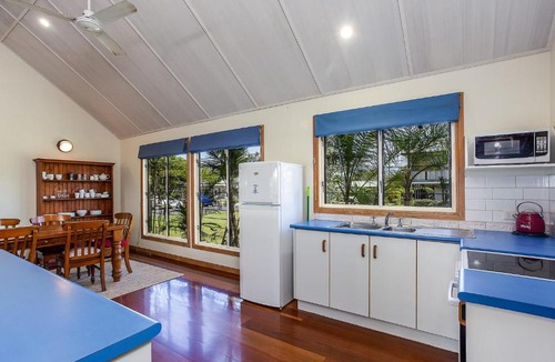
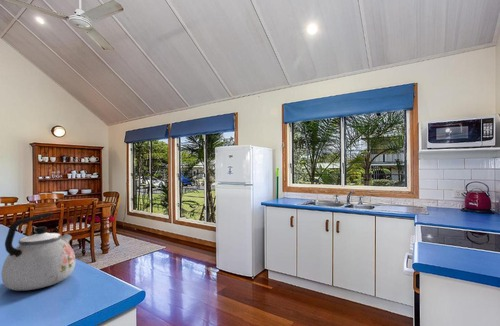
+ kettle (41, 247)
